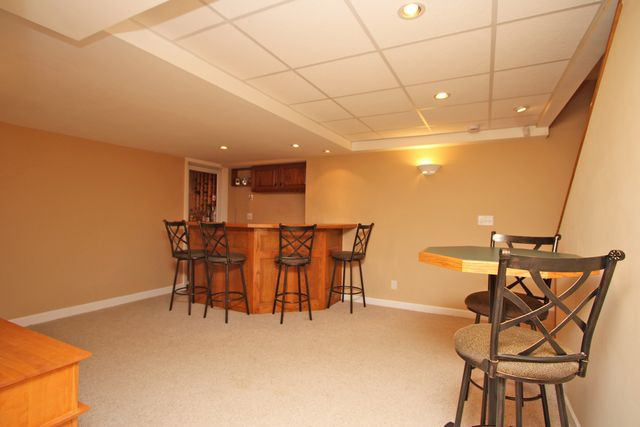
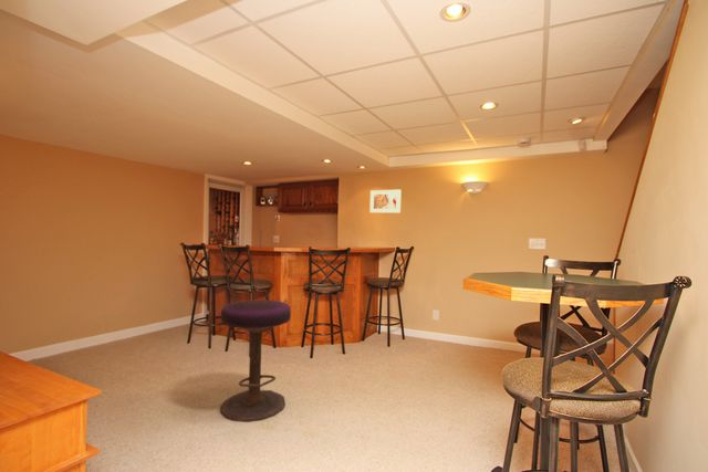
+ stool (254, 354)
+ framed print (385, 201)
